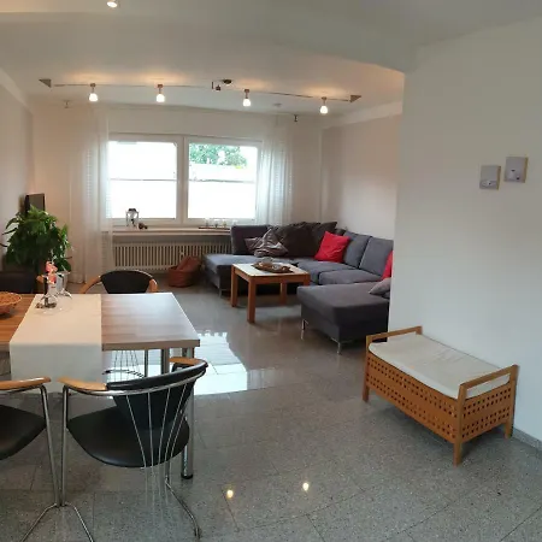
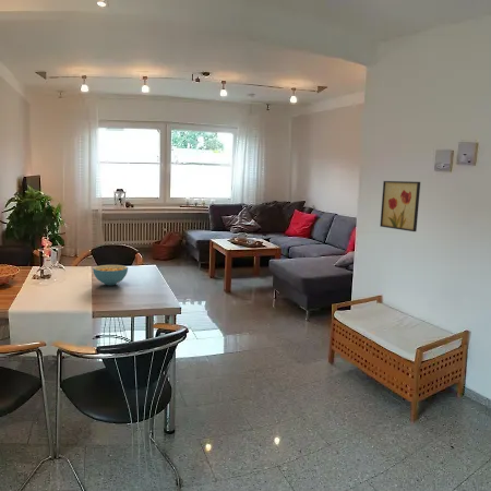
+ wall art (399, 205)
+ cereal bowl (110, 275)
